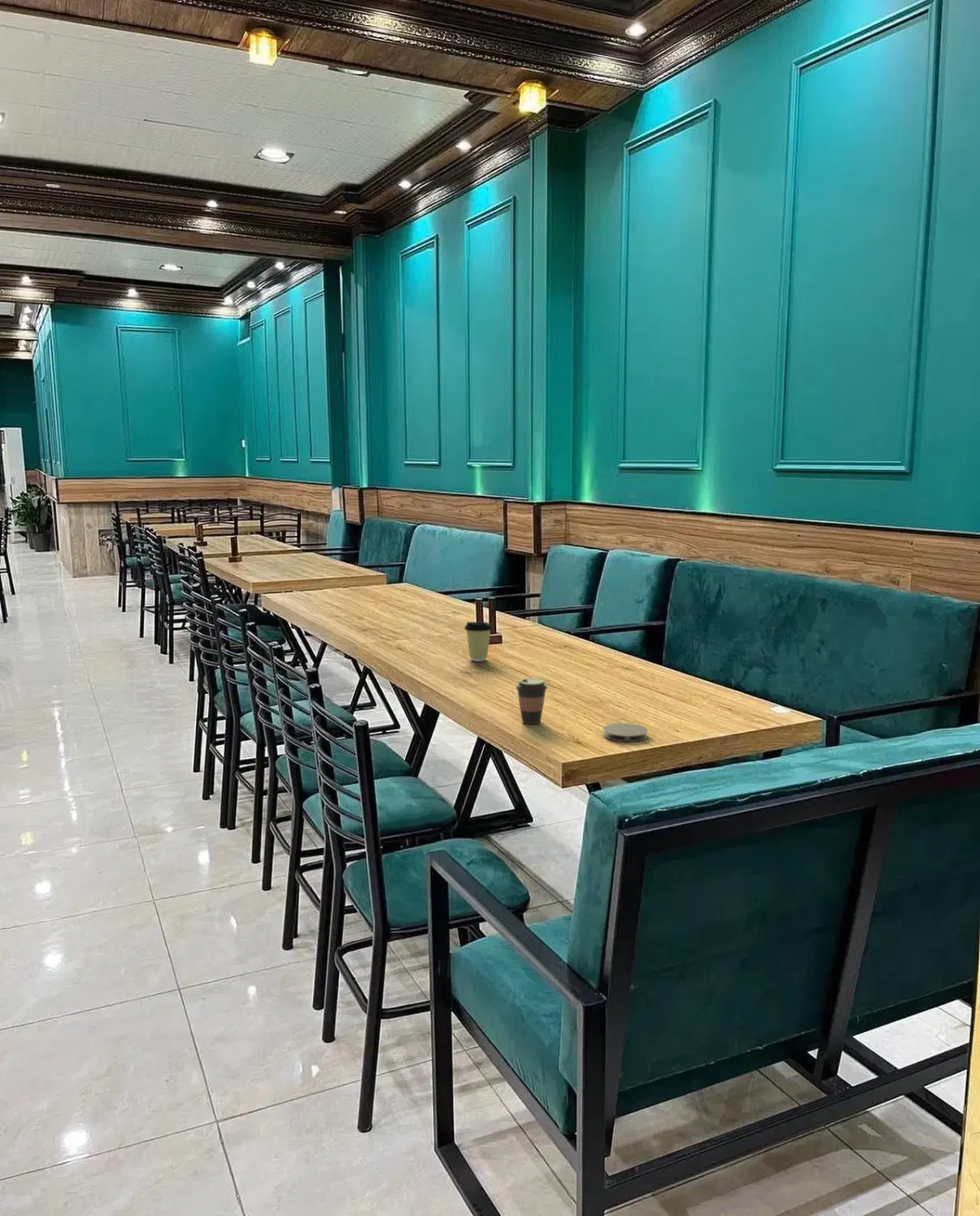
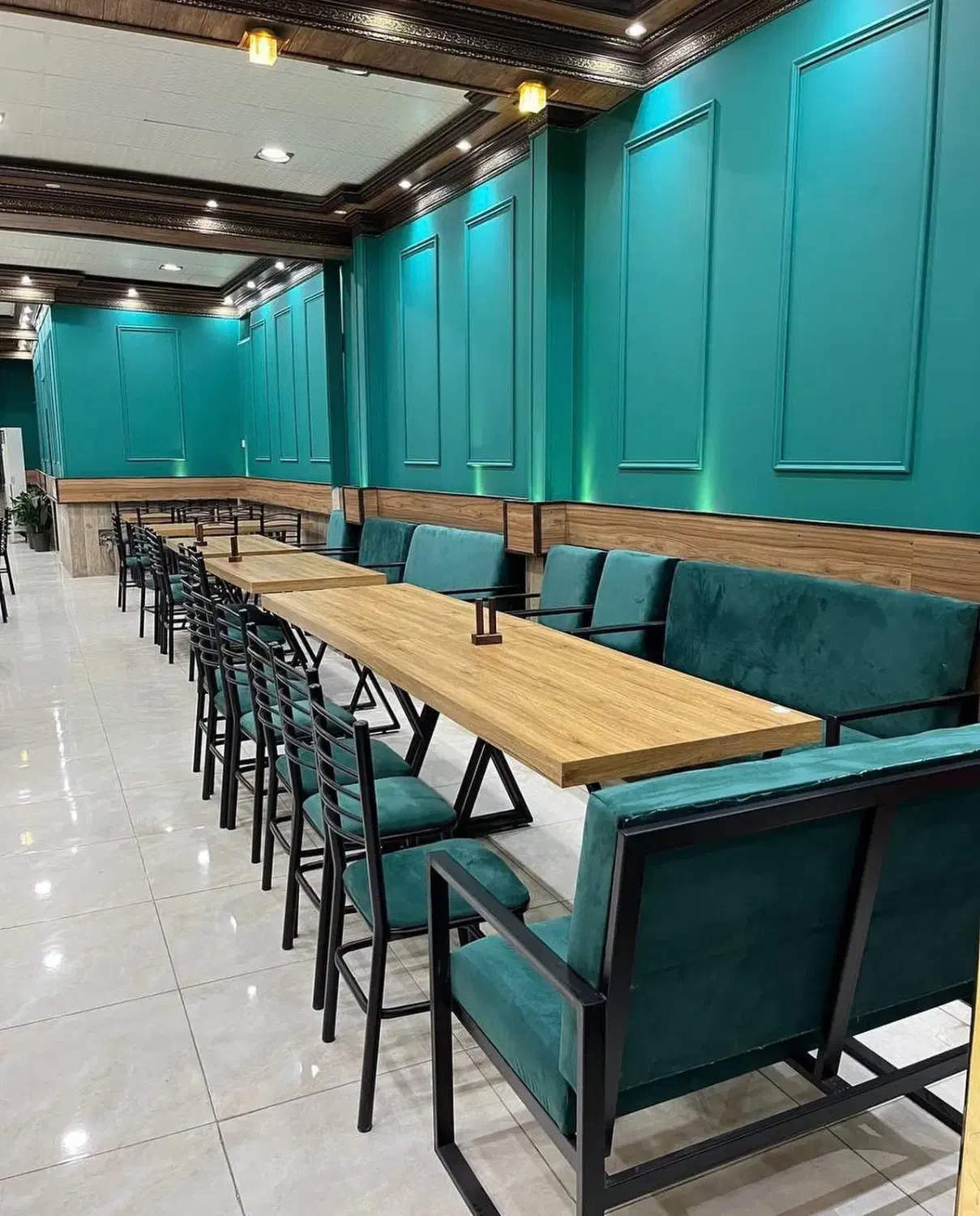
- coffee cup (478, 640)
- coaster (625, 732)
- coffee cup (531, 701)
